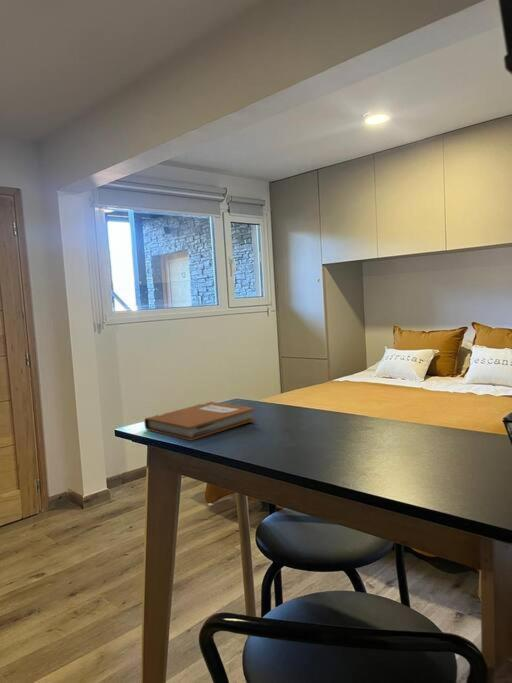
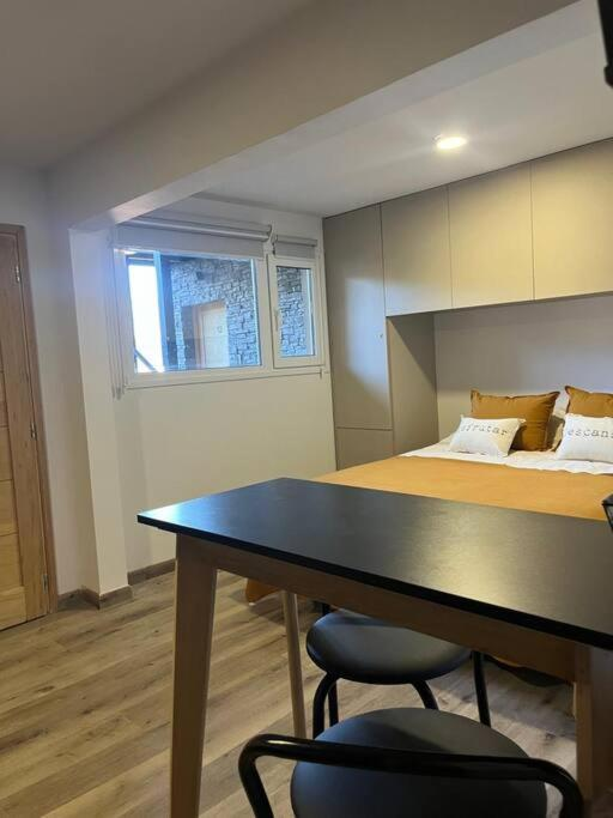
- notebook (201, 418)
